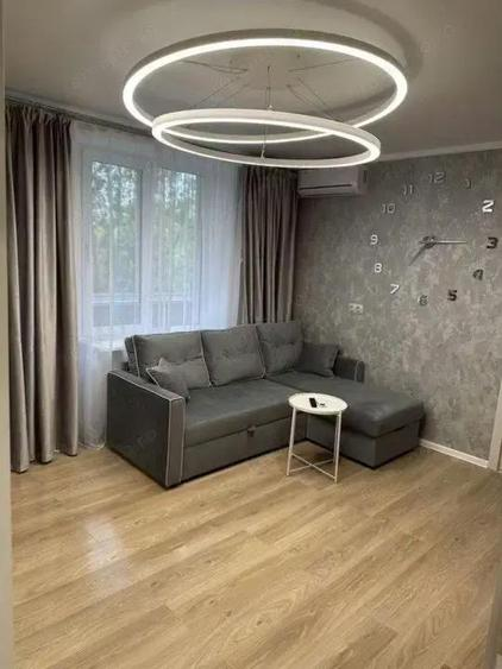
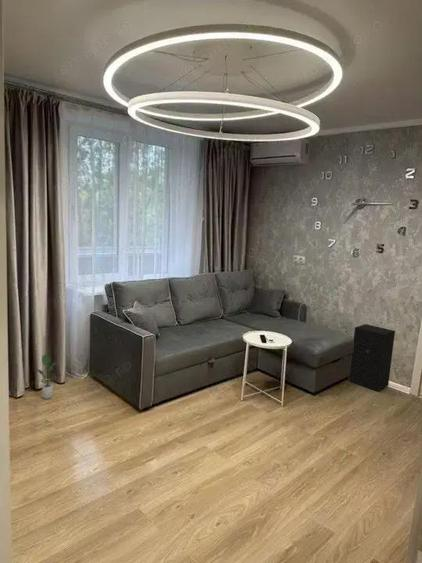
+ speaker (372, 356)
+ potted plant (45, 377)
